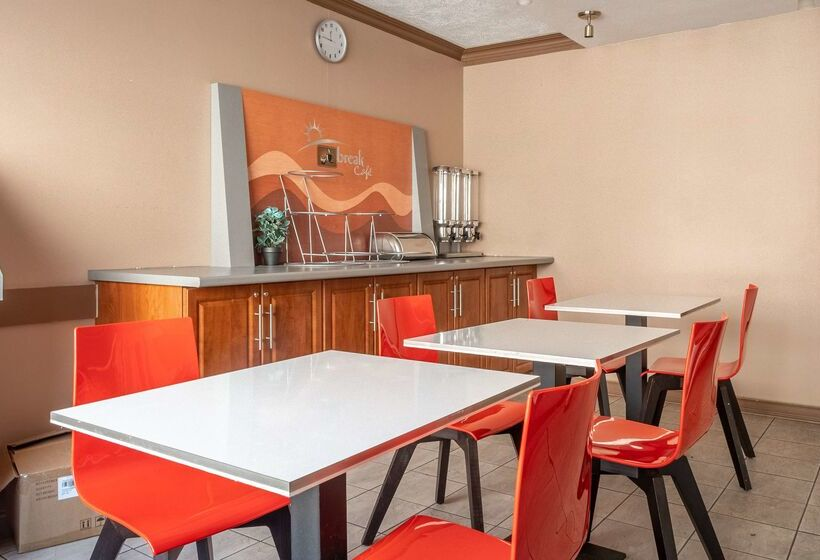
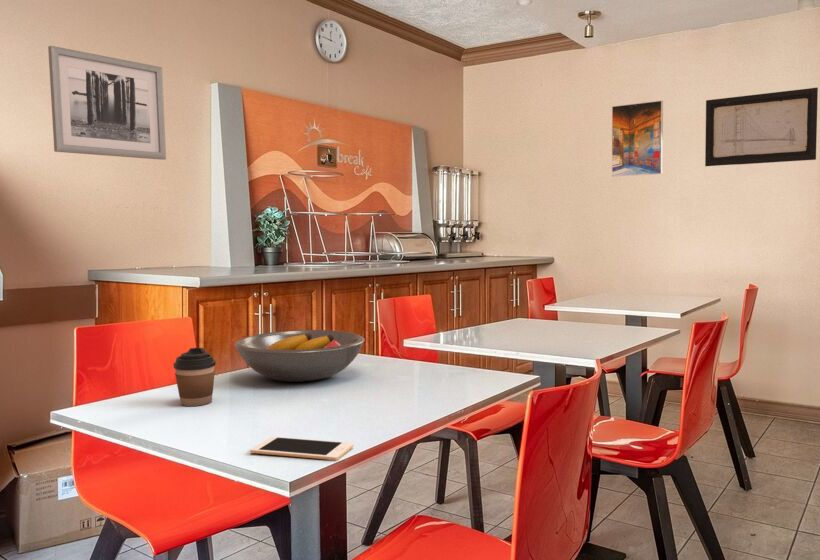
+ wall art (758, 128)
+ coffee cup (195, 376)
+ cell phone (302, 447)
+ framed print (636, 139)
+ fruit bowl (300, 353)
+ wall art (111, 106)
